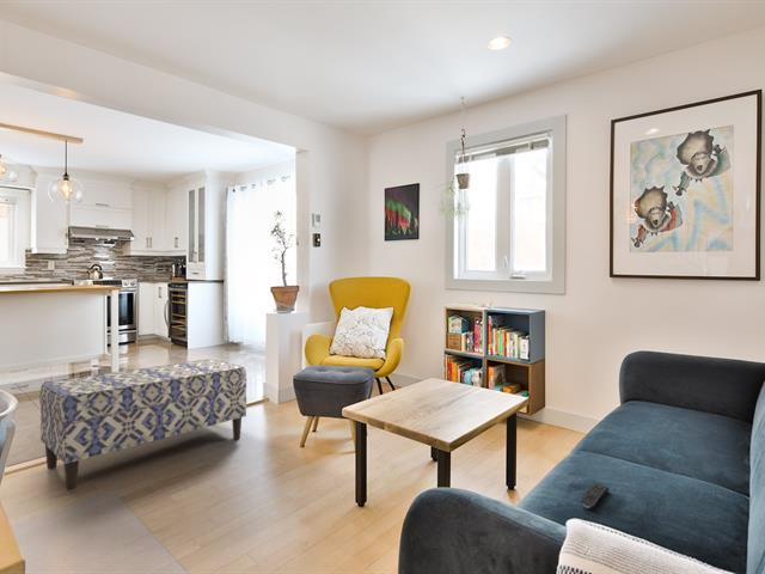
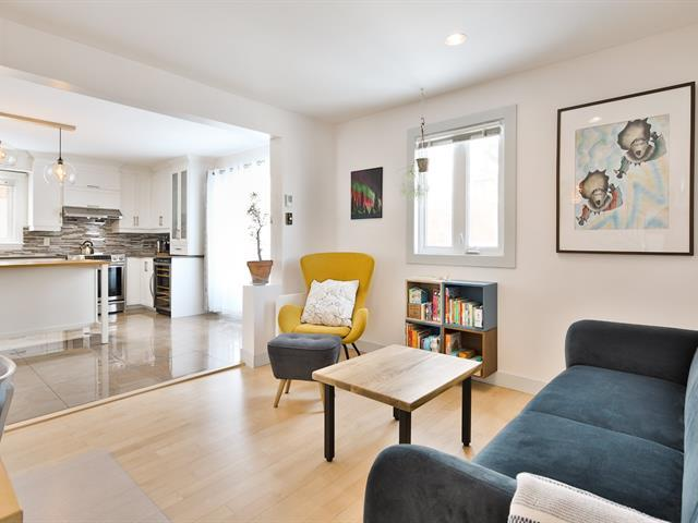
- bench (152, 413)
- remote control (594, 495)
